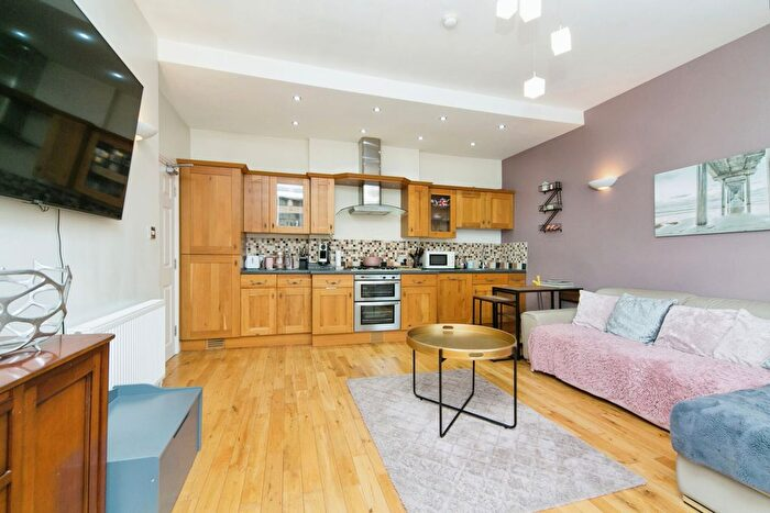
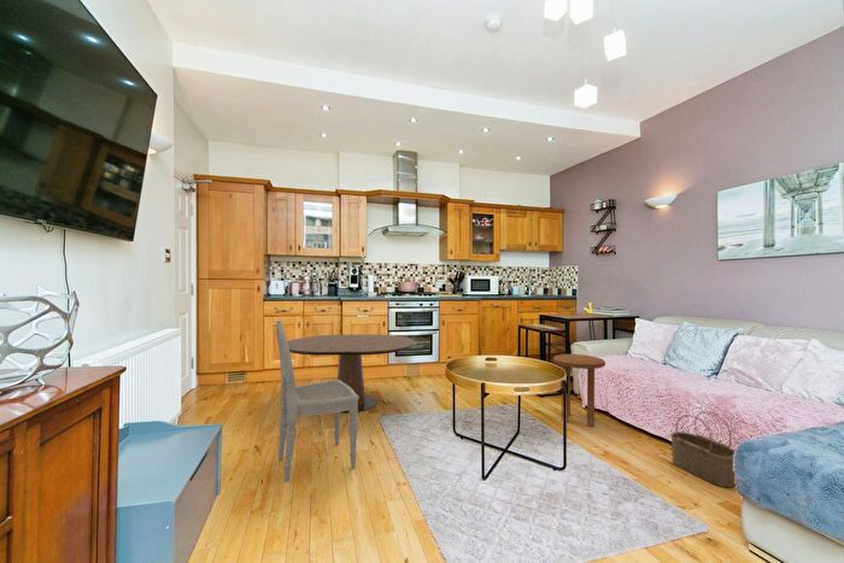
+ dining chair (315, 389)
+ dining table (348, 374)
+ wicker basket (703, 442)
+ side table (569, 388)
